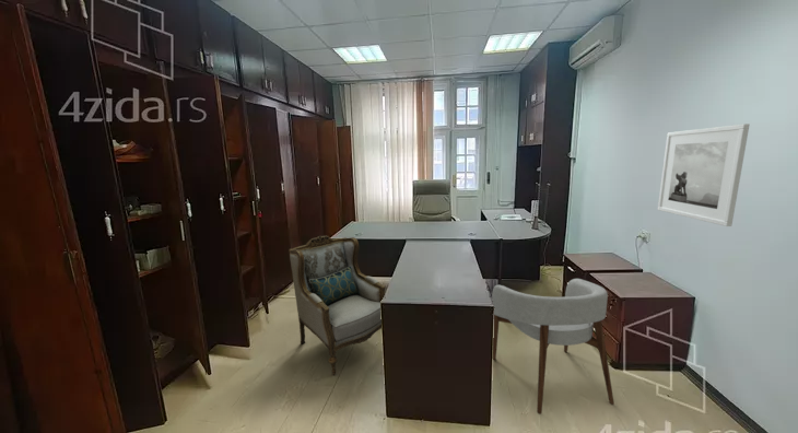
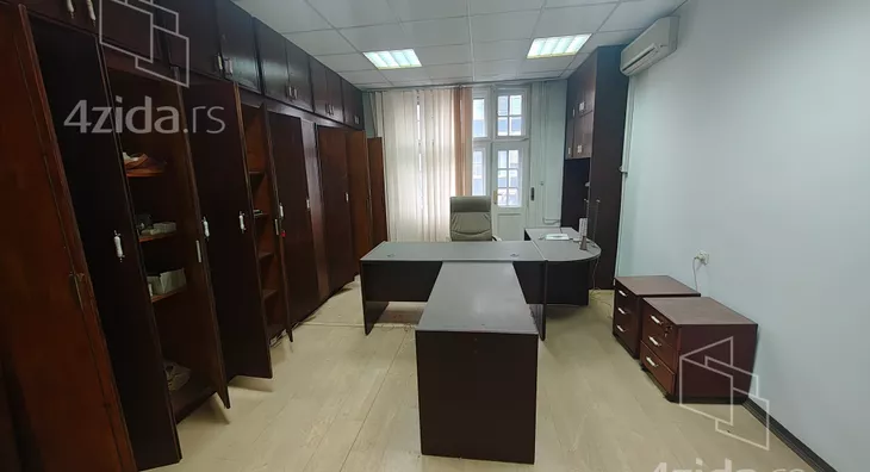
- armchair (550, 328)
- armchair (340, 294)
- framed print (695, 174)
